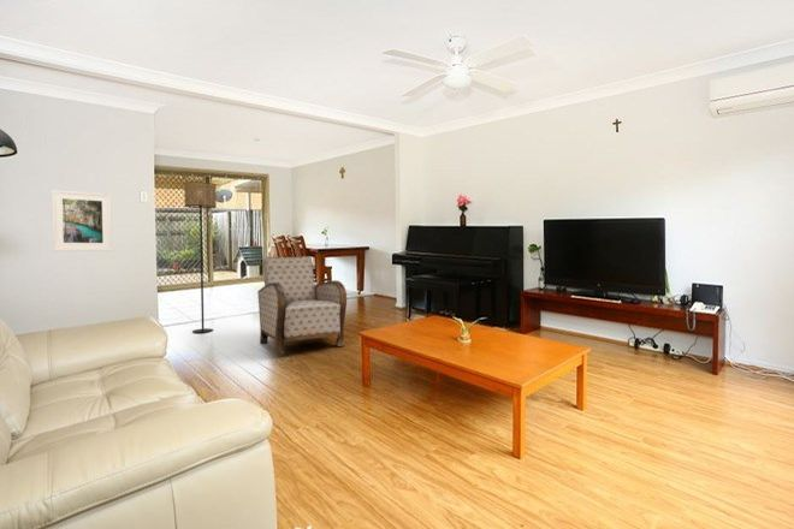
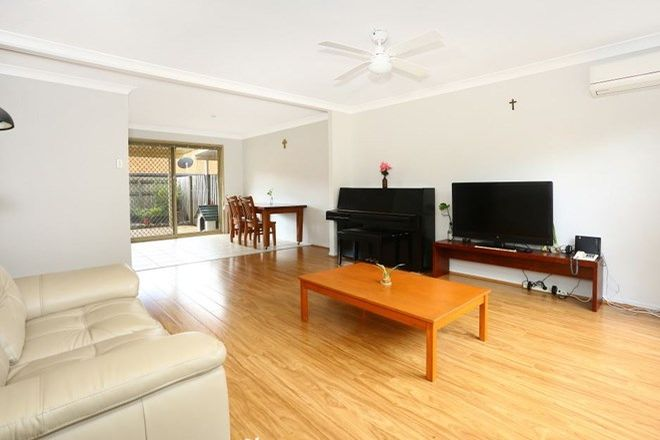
- armchair (301, 301)
- floor lamp (201, 257)
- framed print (83, 221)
